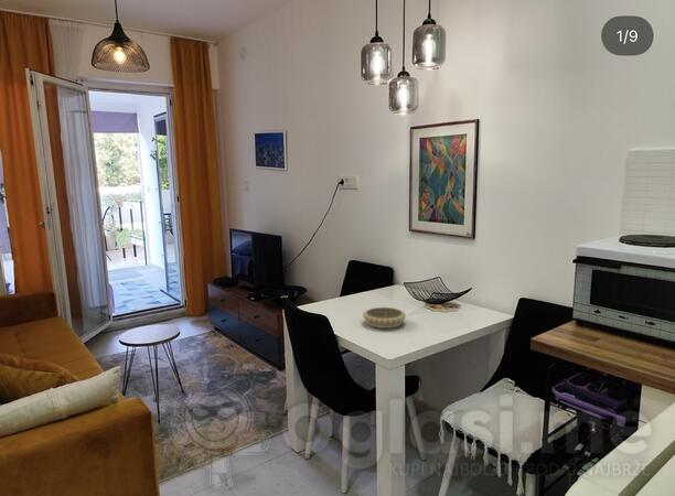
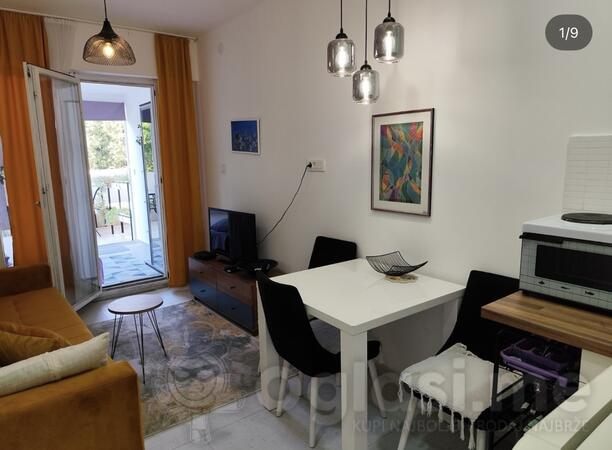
- decorative bowl (384, 317)
